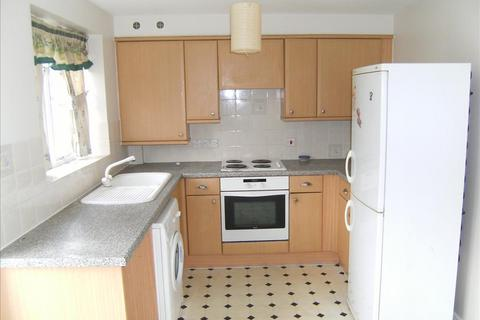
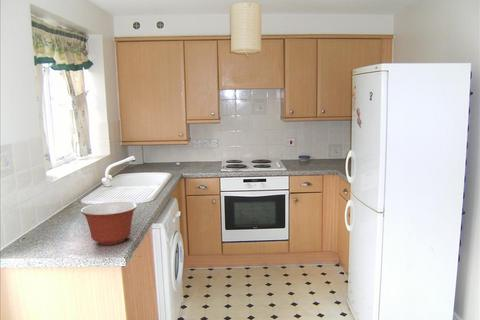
+ mixing bowl (110, 224)
